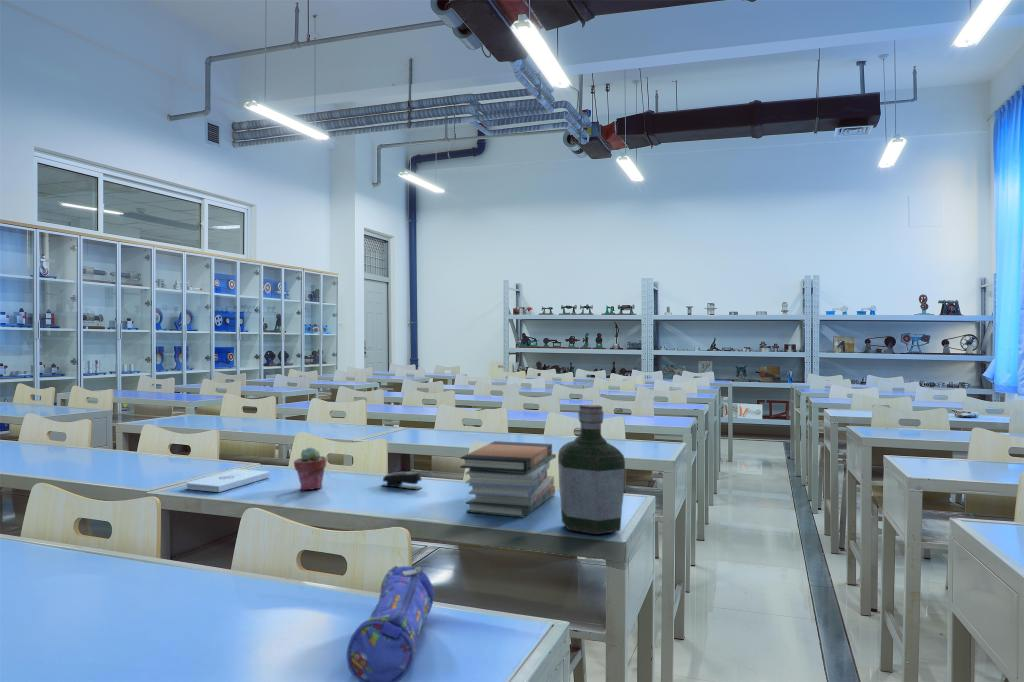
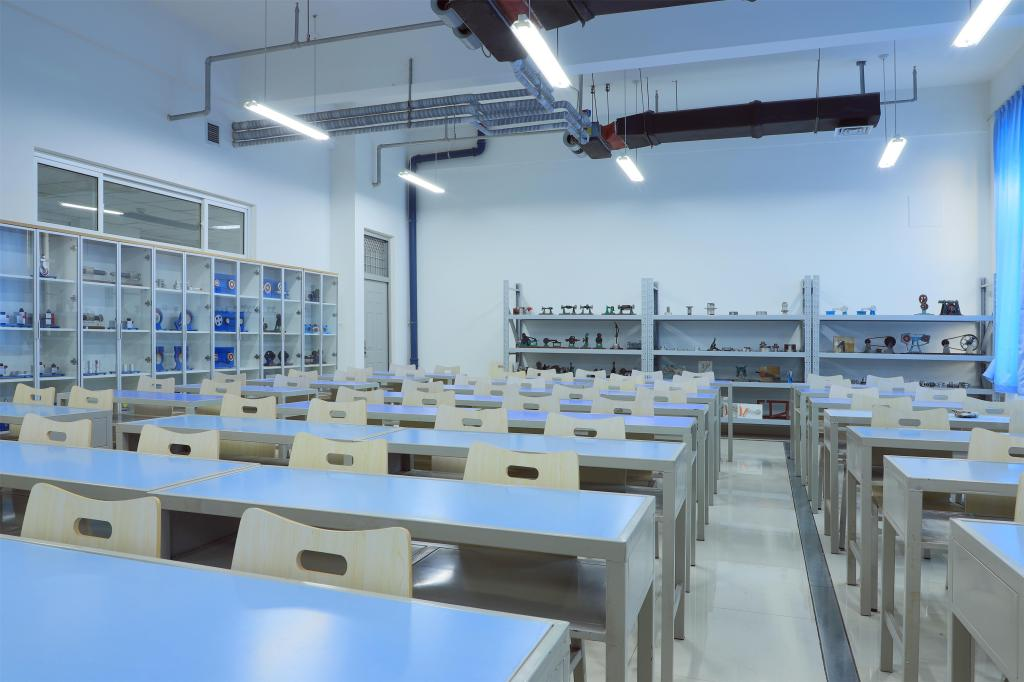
- potted succulent (310, 467)
- notepad (228, 479)
- pencil case (395, 617)
- book stack (510, 476)
- stapler (401, 478)
- bottle (590, 467)
